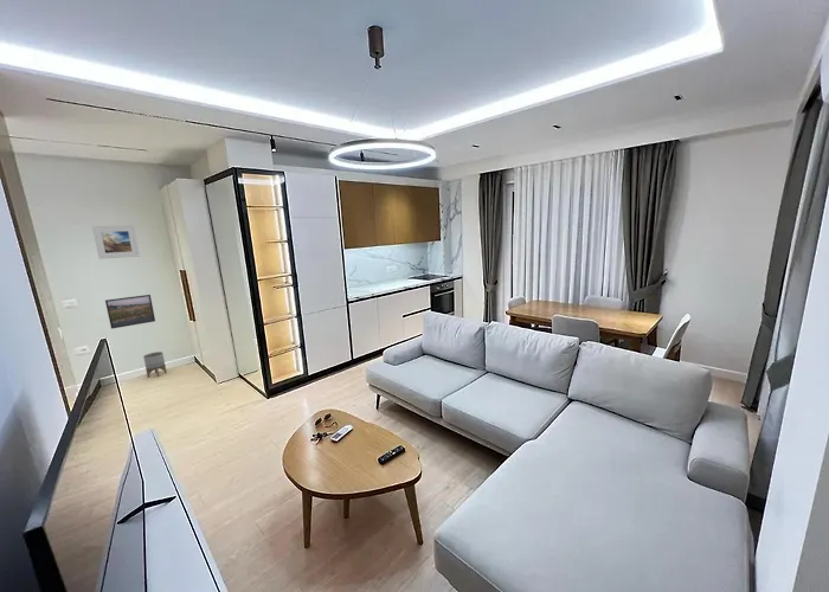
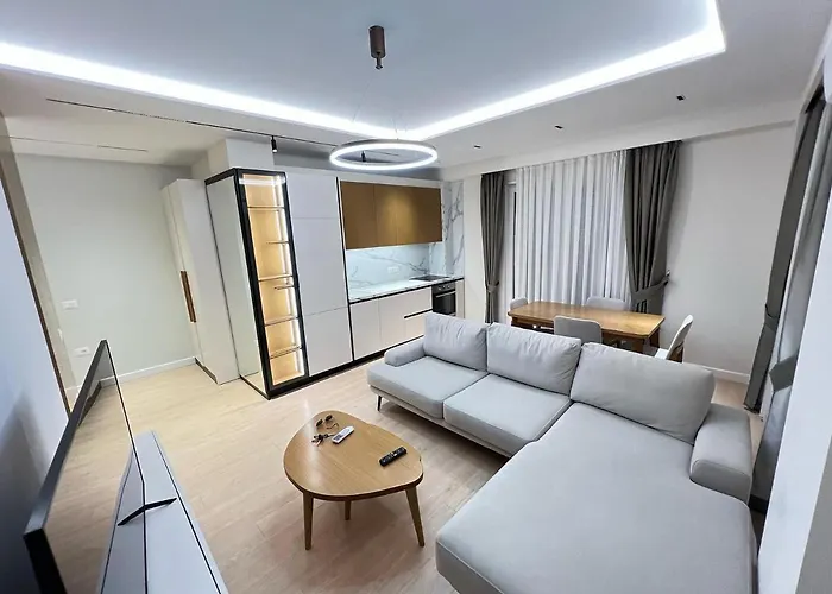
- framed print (116, 242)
- planter (155, 363)
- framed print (130, 310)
